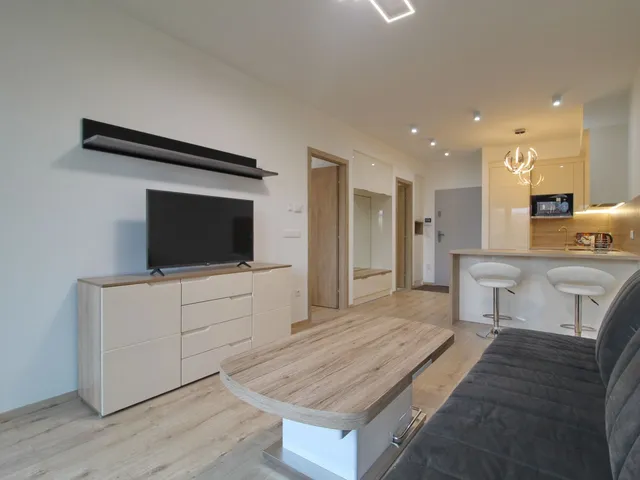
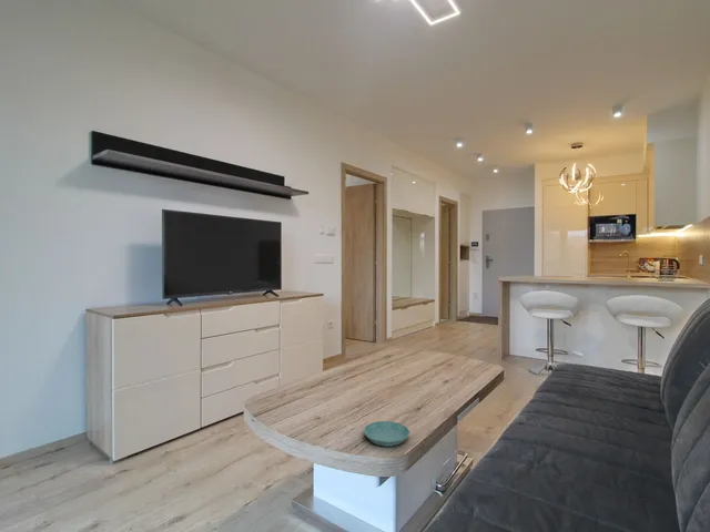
+ saucer (386, 434)
